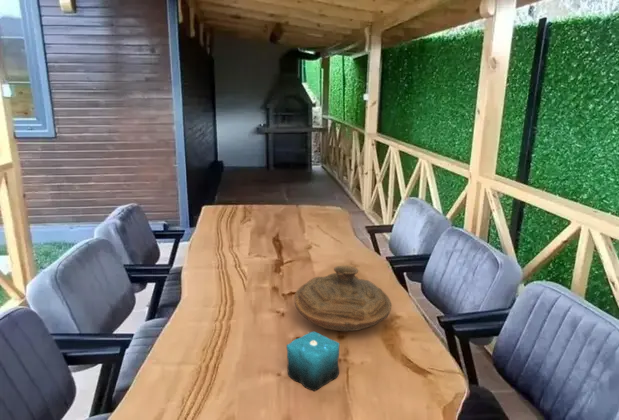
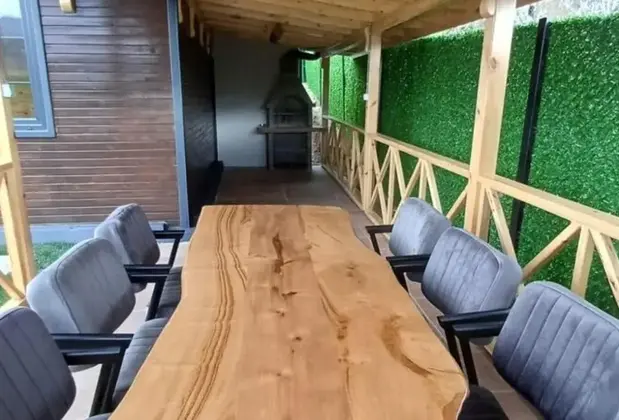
- candle (313, 352)
- decorative bowl (342, 295)
